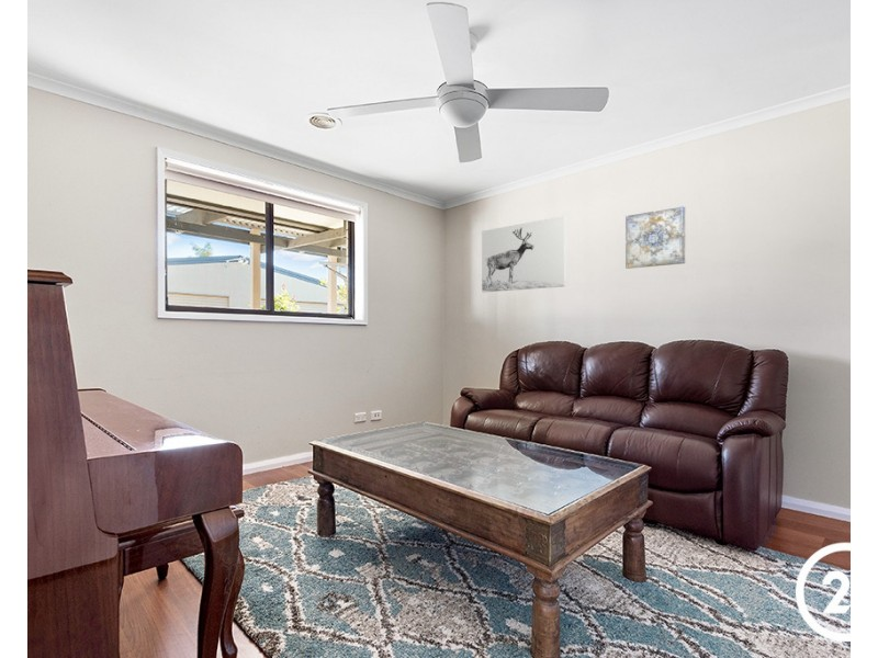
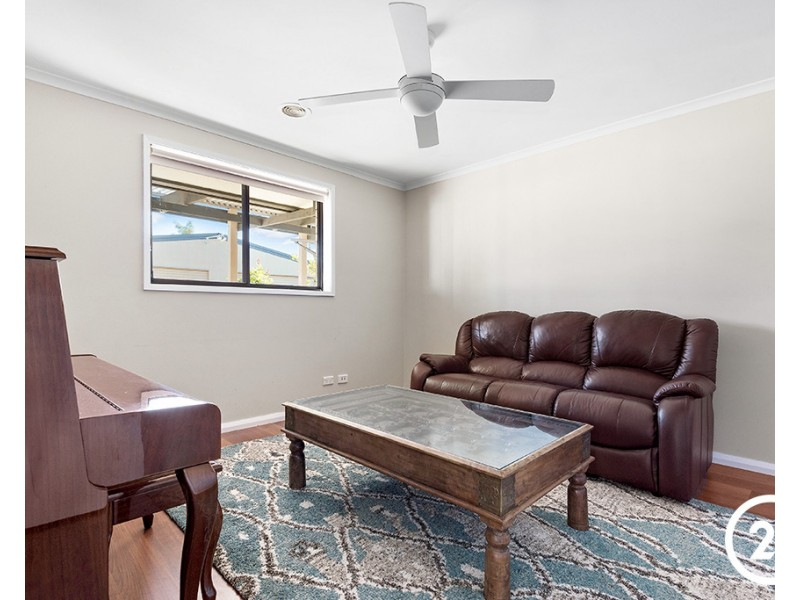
- wall art (520, 257)
- wall art (654, 238)
